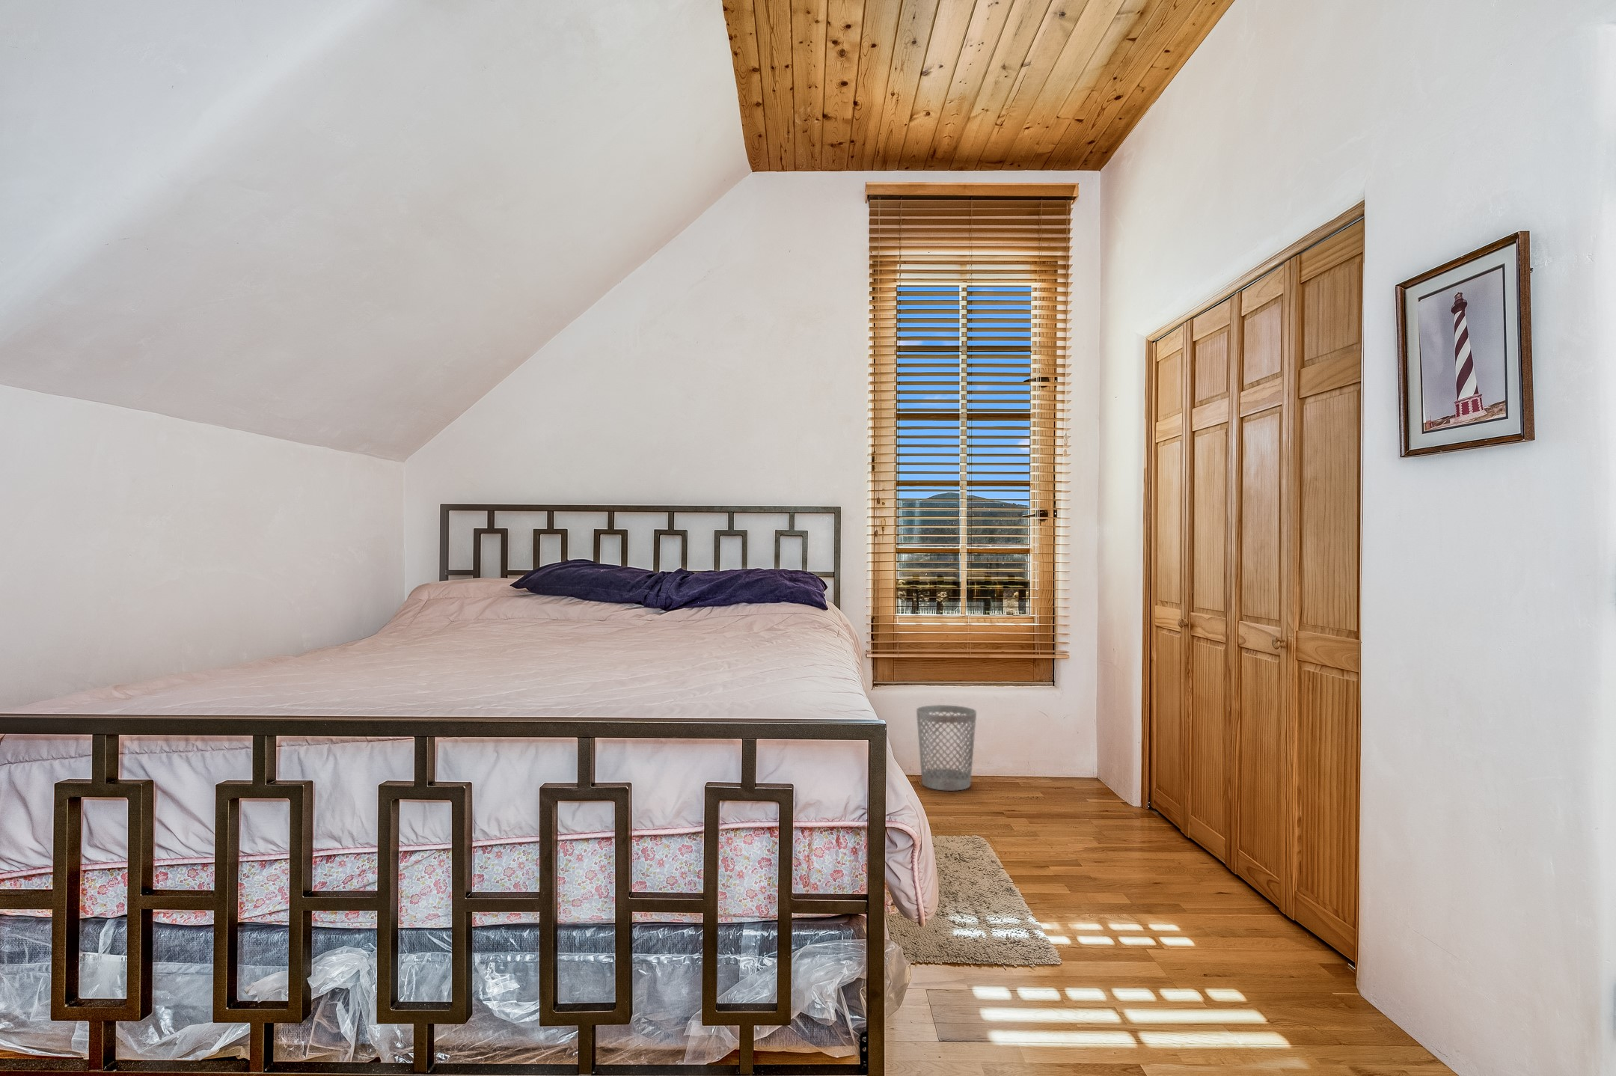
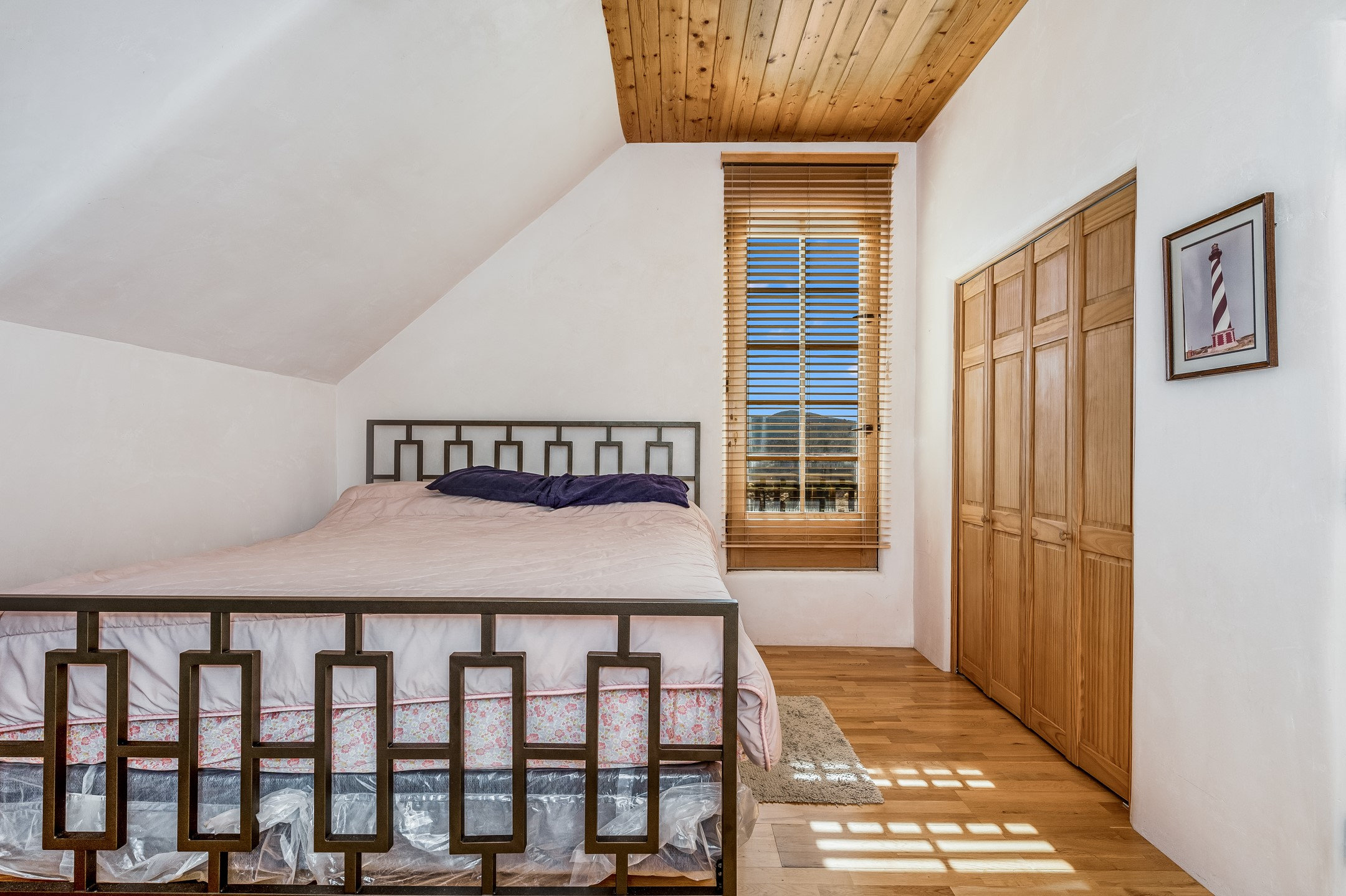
- wastebasket (946, 747)
